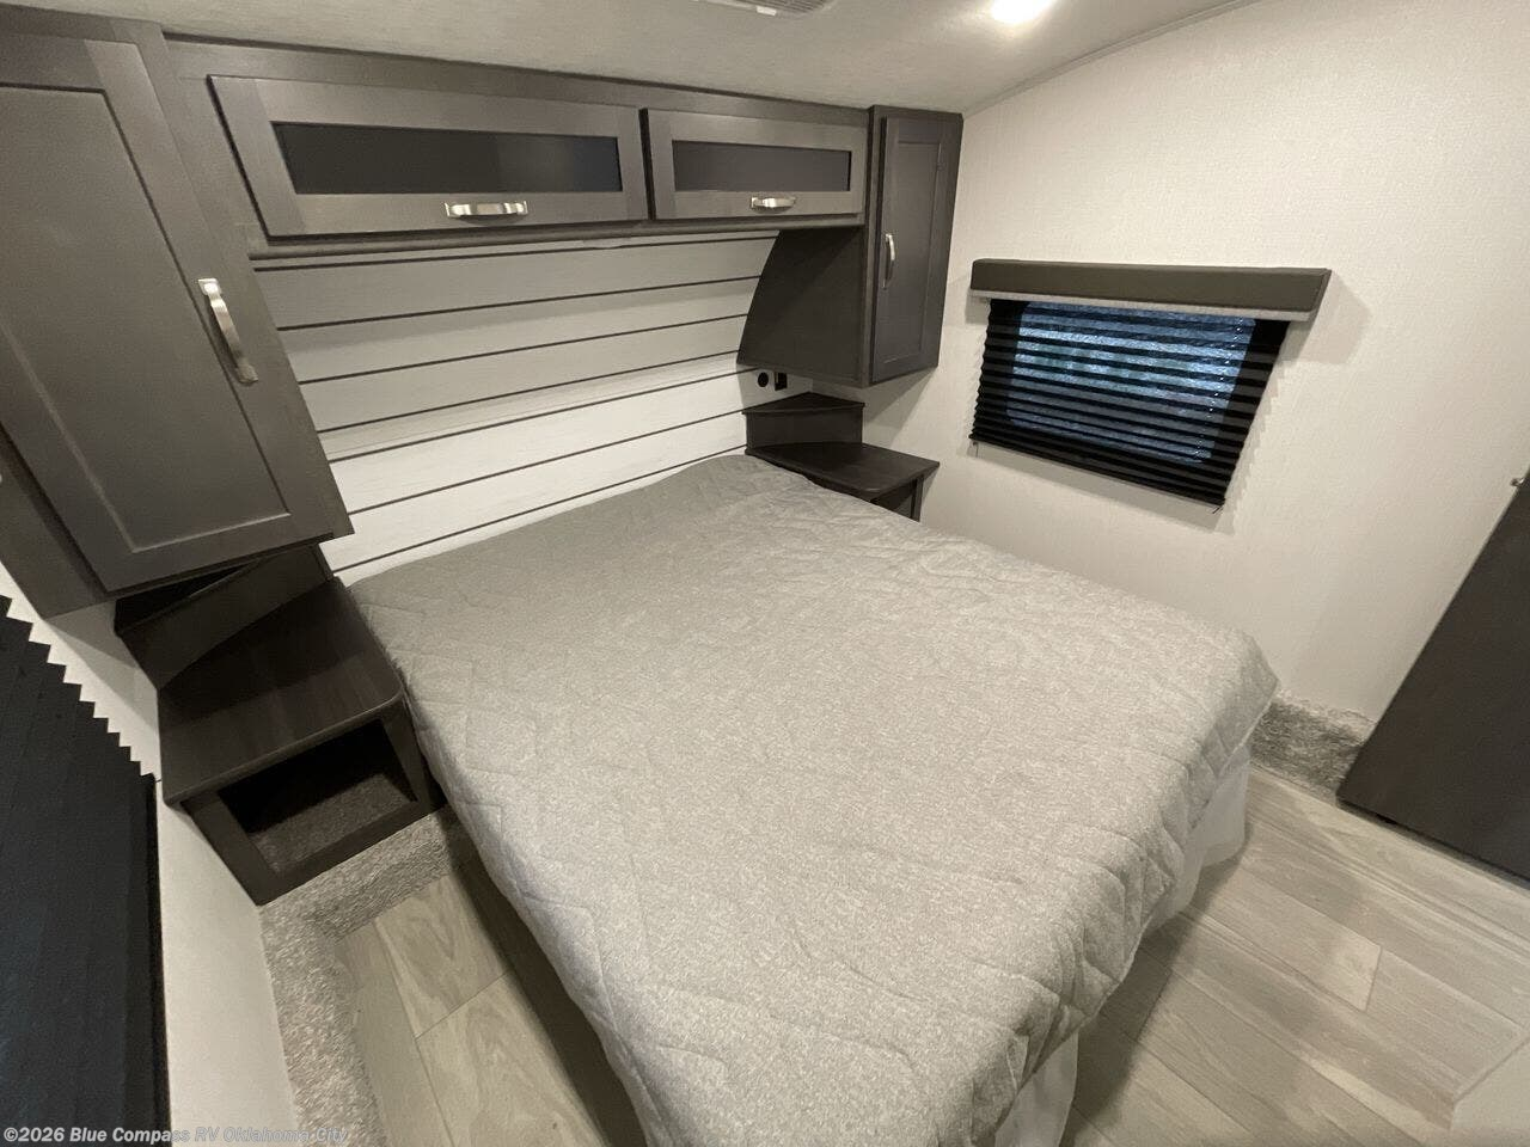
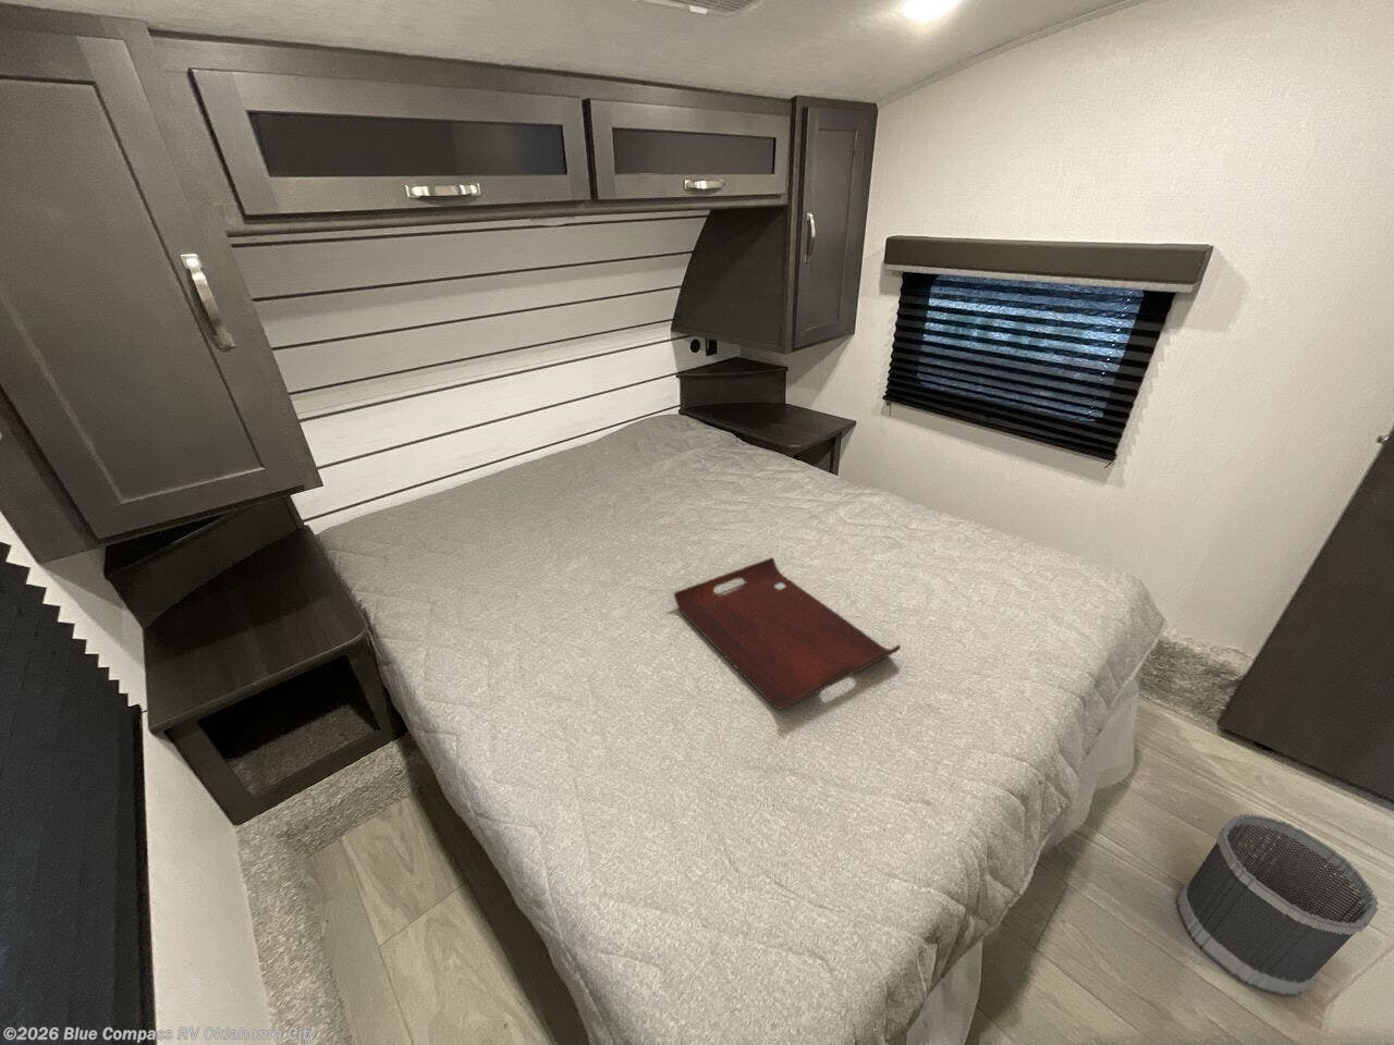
+ wastebasket (1267, 901)
+ serving tray (777, 623)
